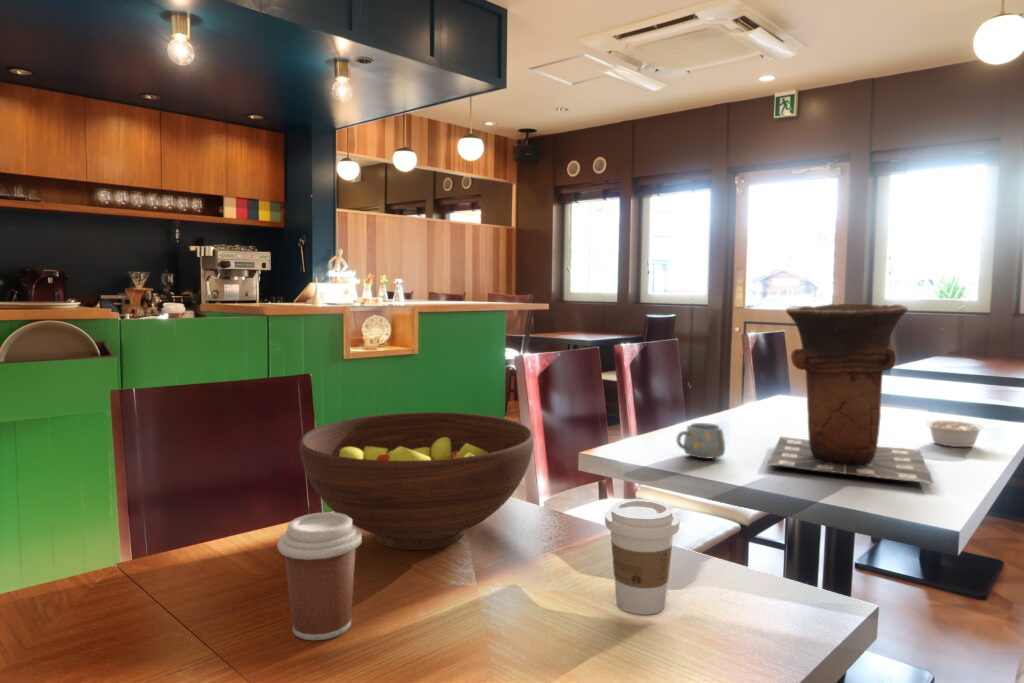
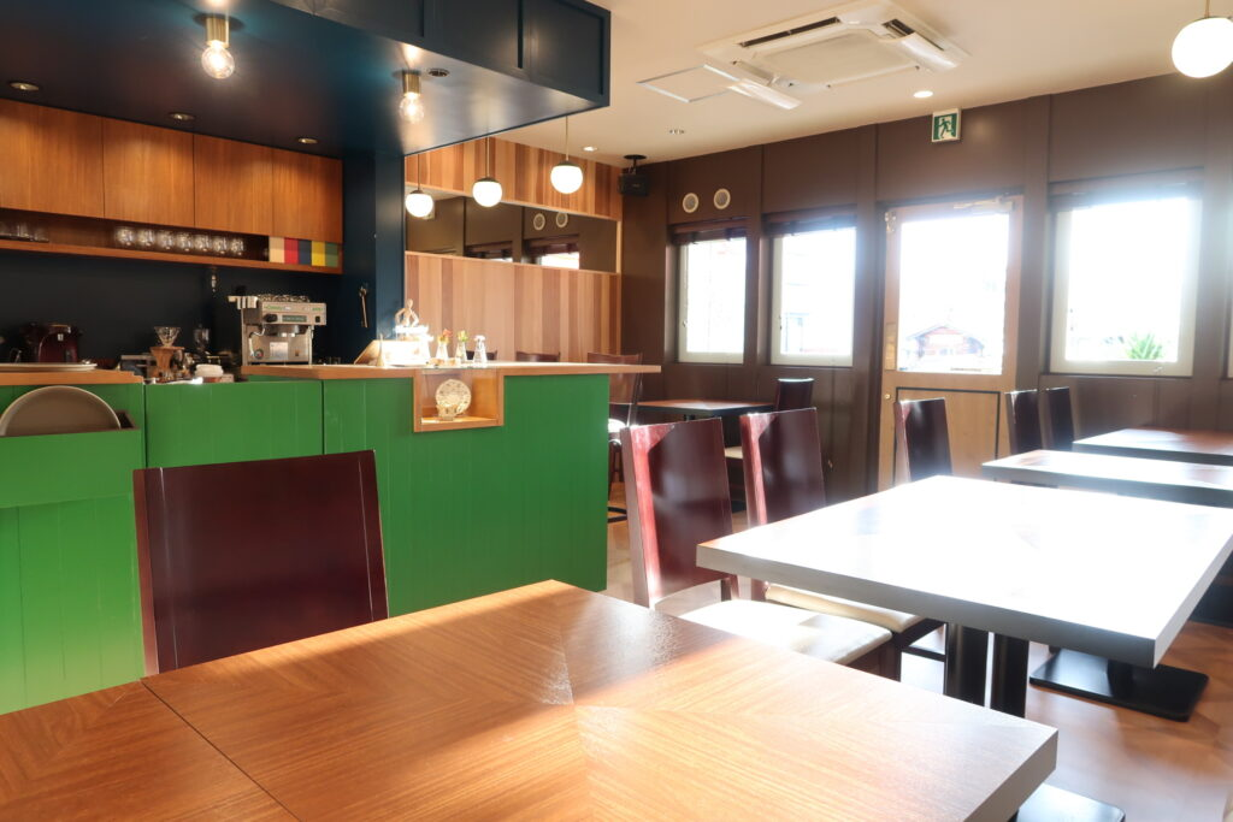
- fruit bowl (419, 484)
- legume (955, 432)
- coffee cup (641, 555)
- mug (698, 441)
- vase (849, 384)
- coffee cup (321, 574)
